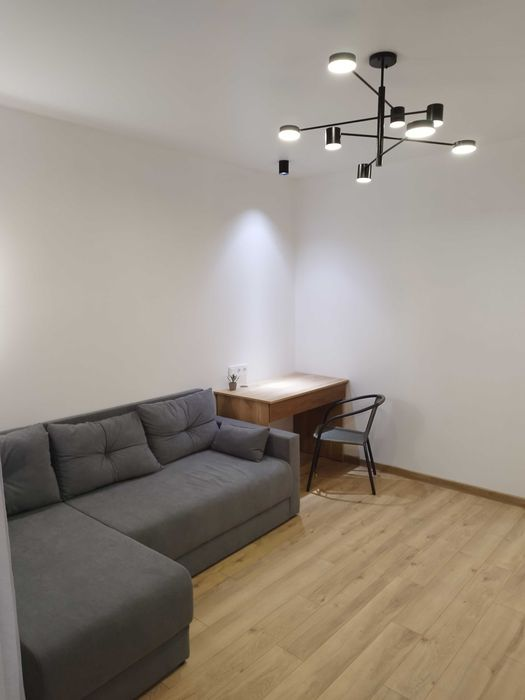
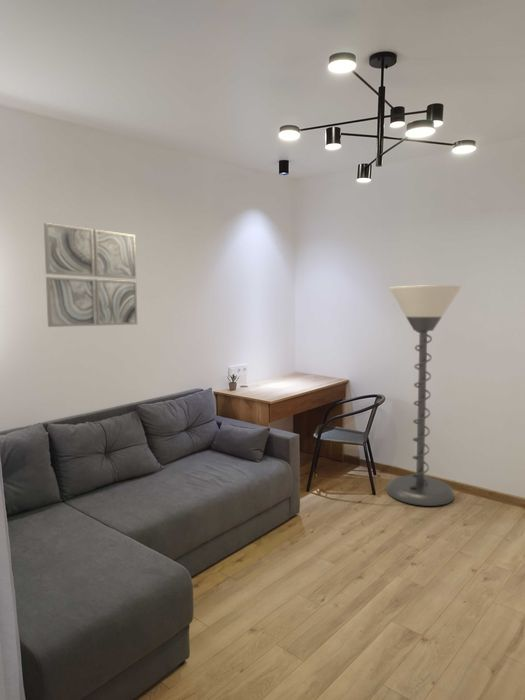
+ wall art (94, 276)
+ floor lamp (422, 391)
